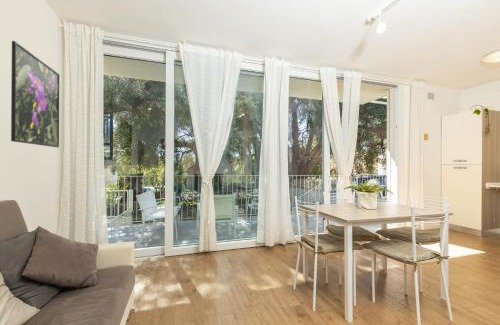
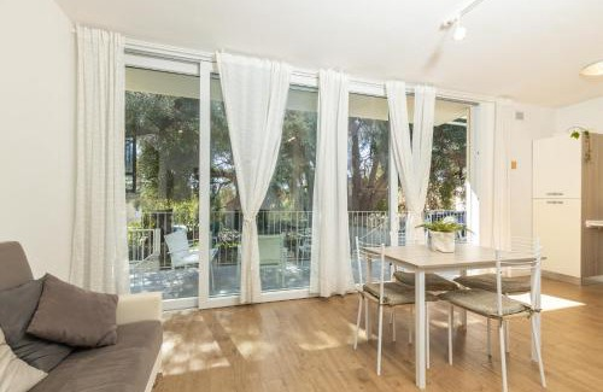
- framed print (39, 102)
